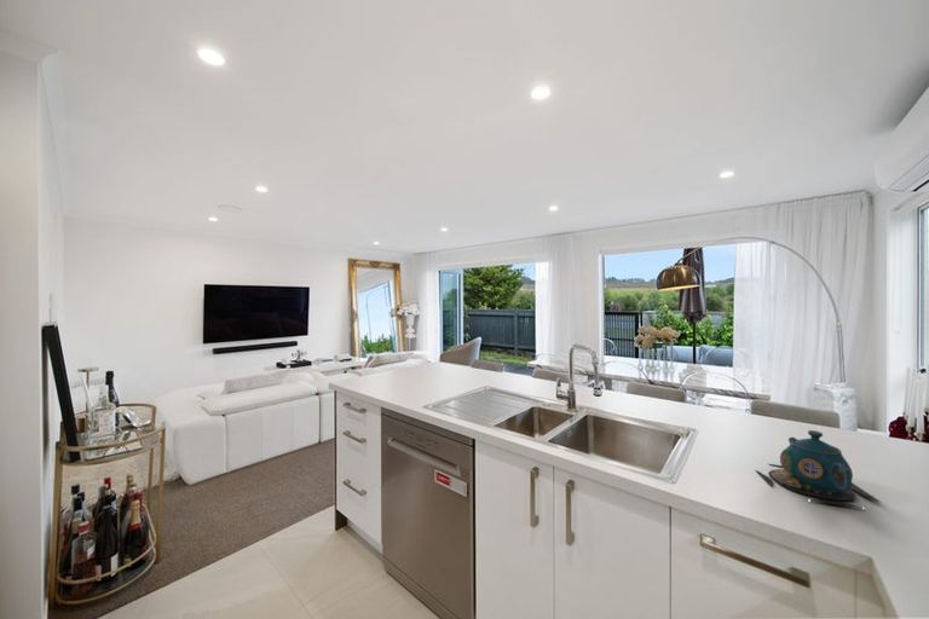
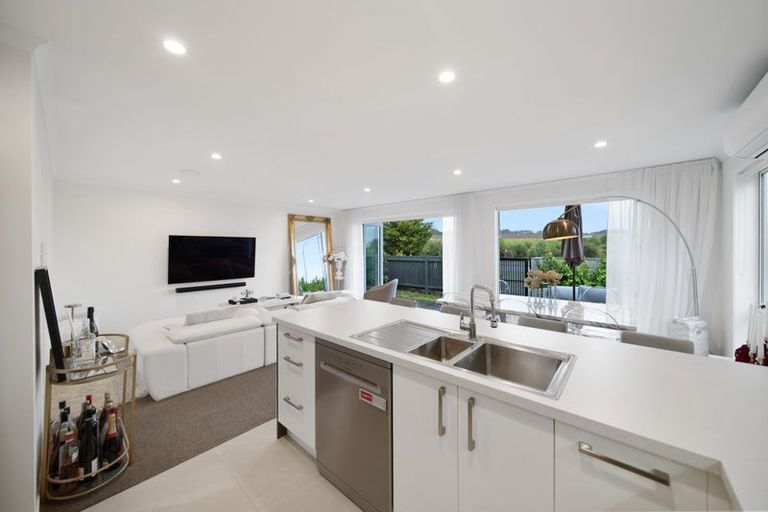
- teapot (812, 458)
